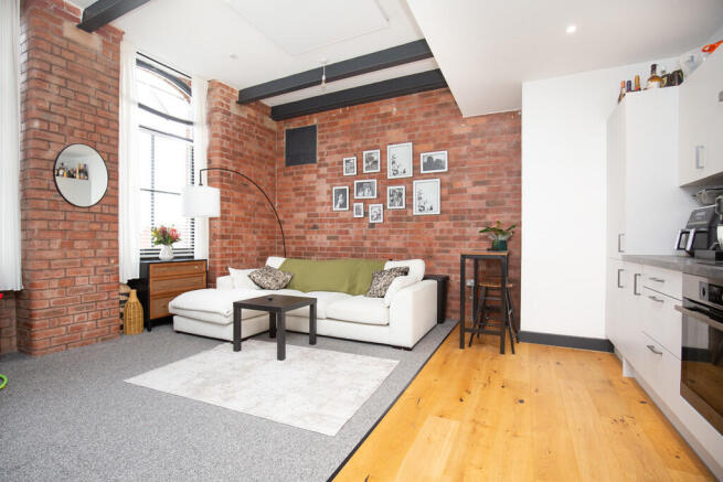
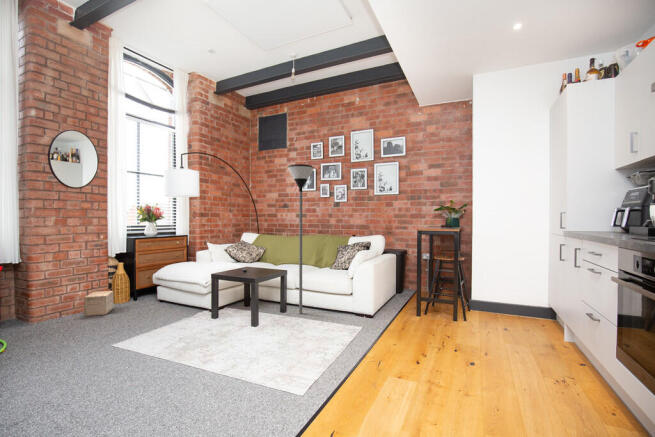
+ cardboard box (99, 302)
+ floor lamp (300, 239)
